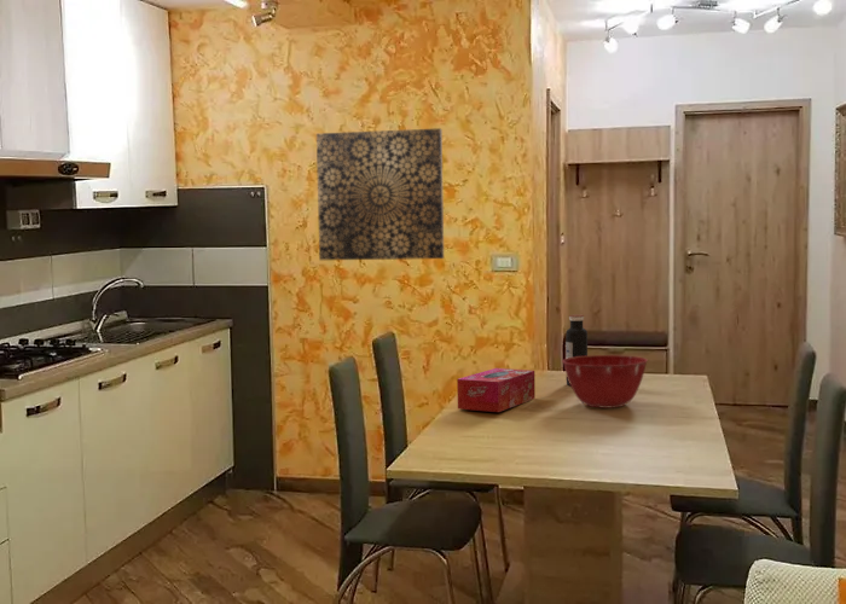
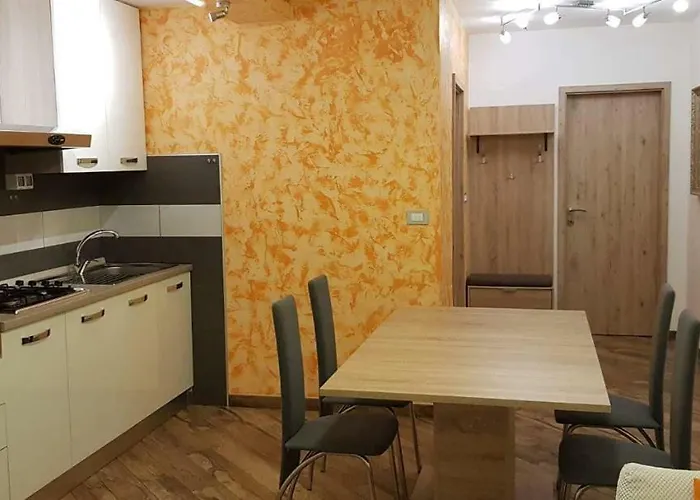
- mixing bowl (604, 382)
- water bottle (576, 349)
- wall art (379, 194)
- tissue box (497, 389)
